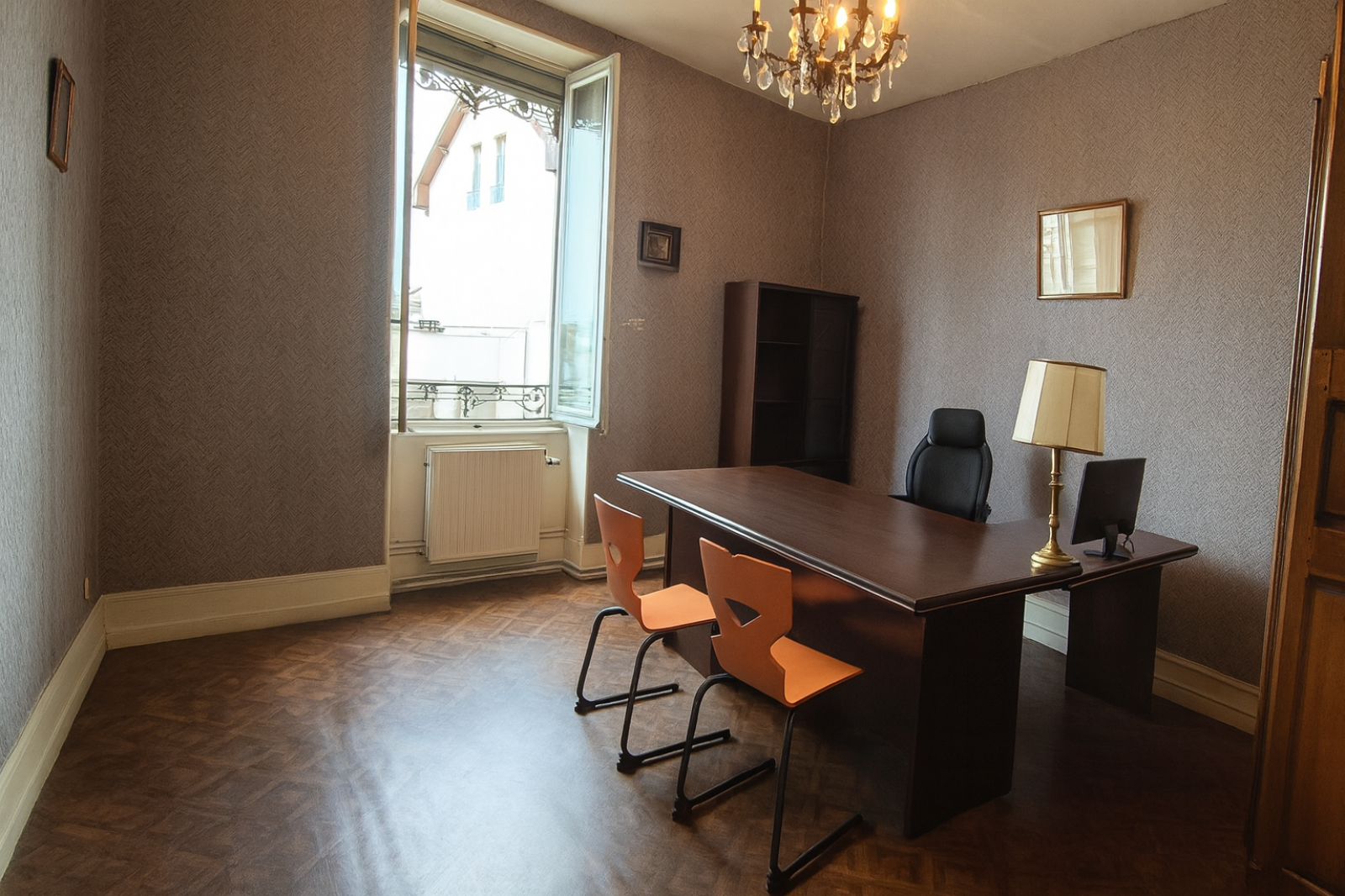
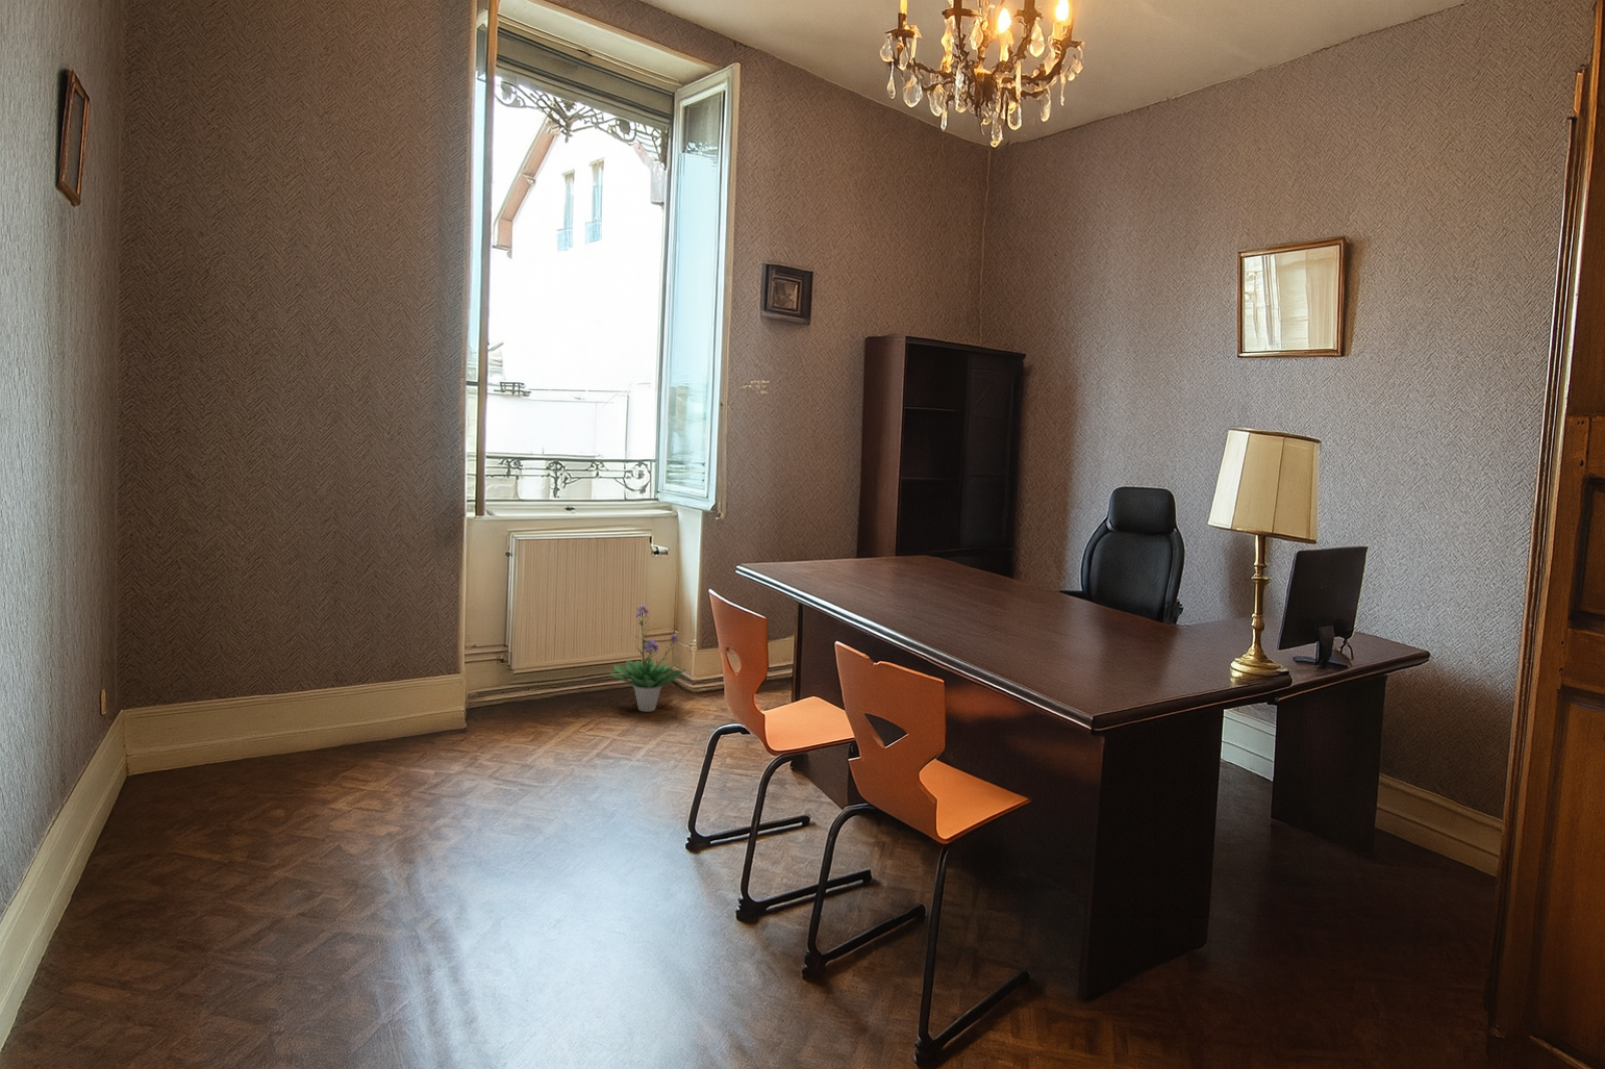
+ potted plant (647, 657)
